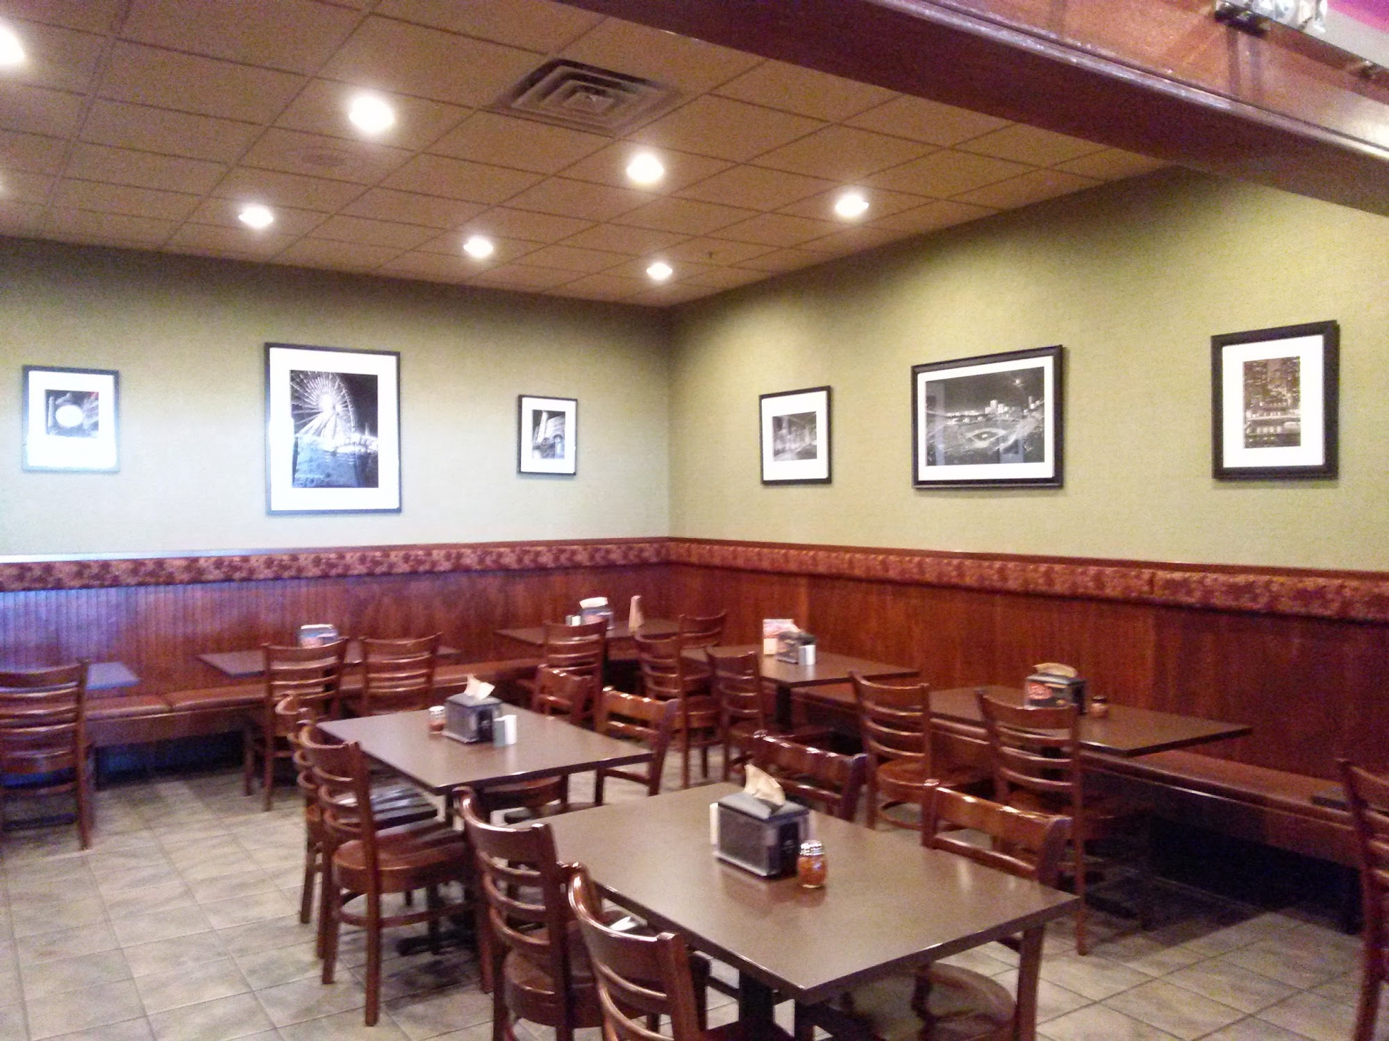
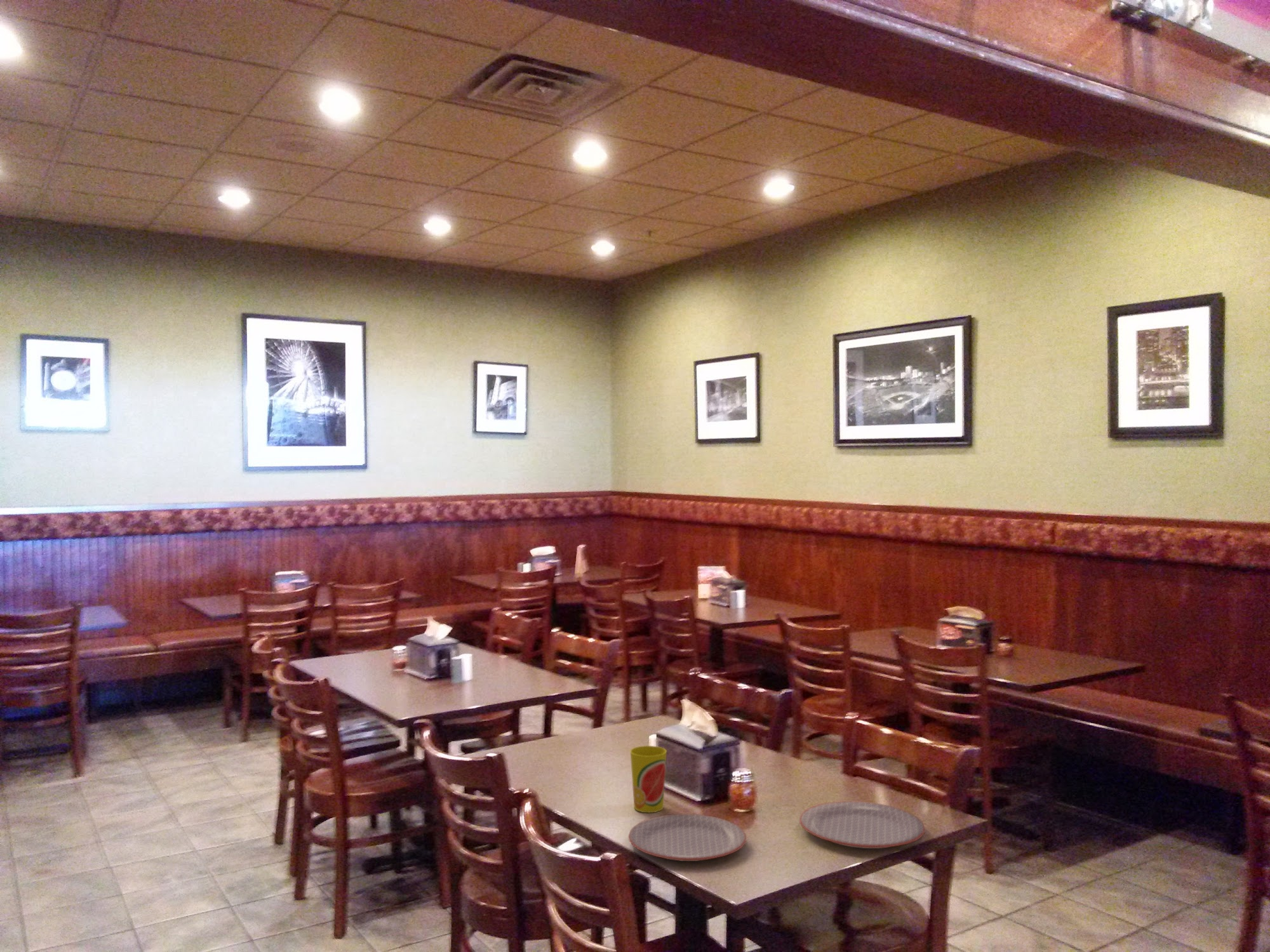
+ cup (648, 779)
+ plate (687, 839)
+ plate (861, 826)
